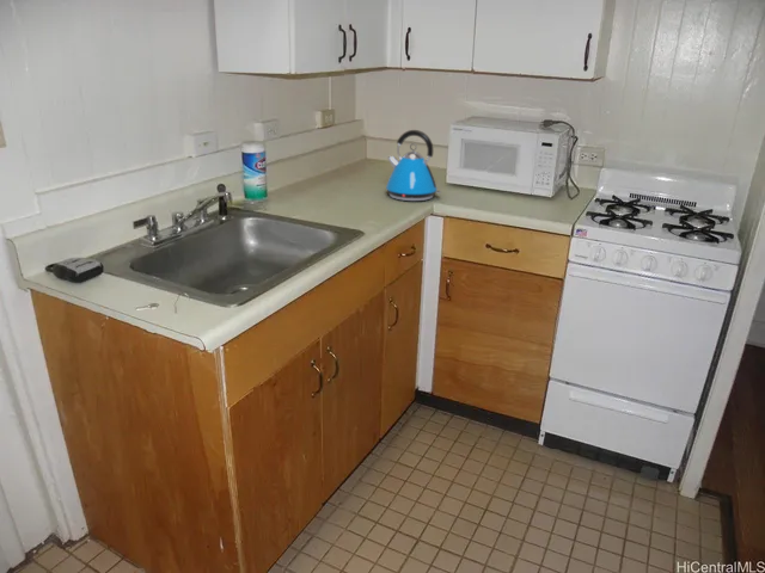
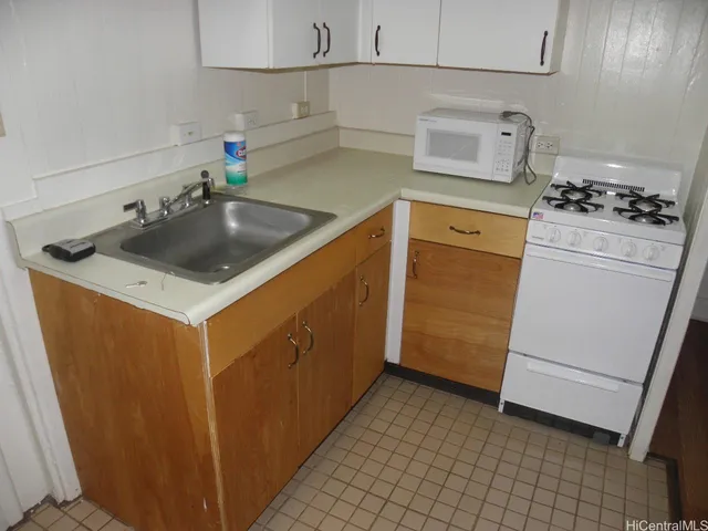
- kettle (414, 164)
